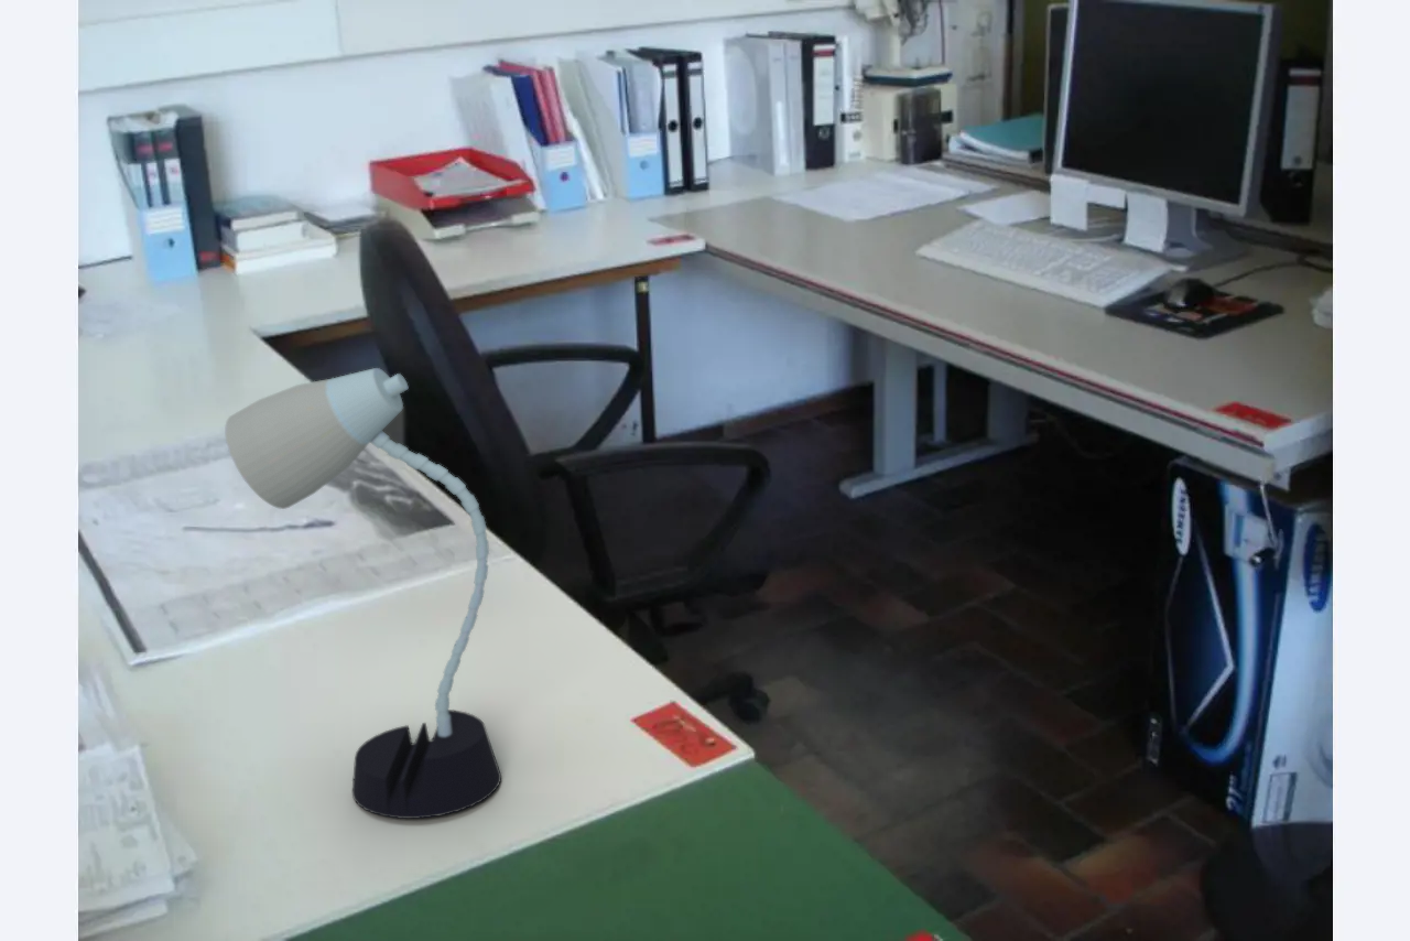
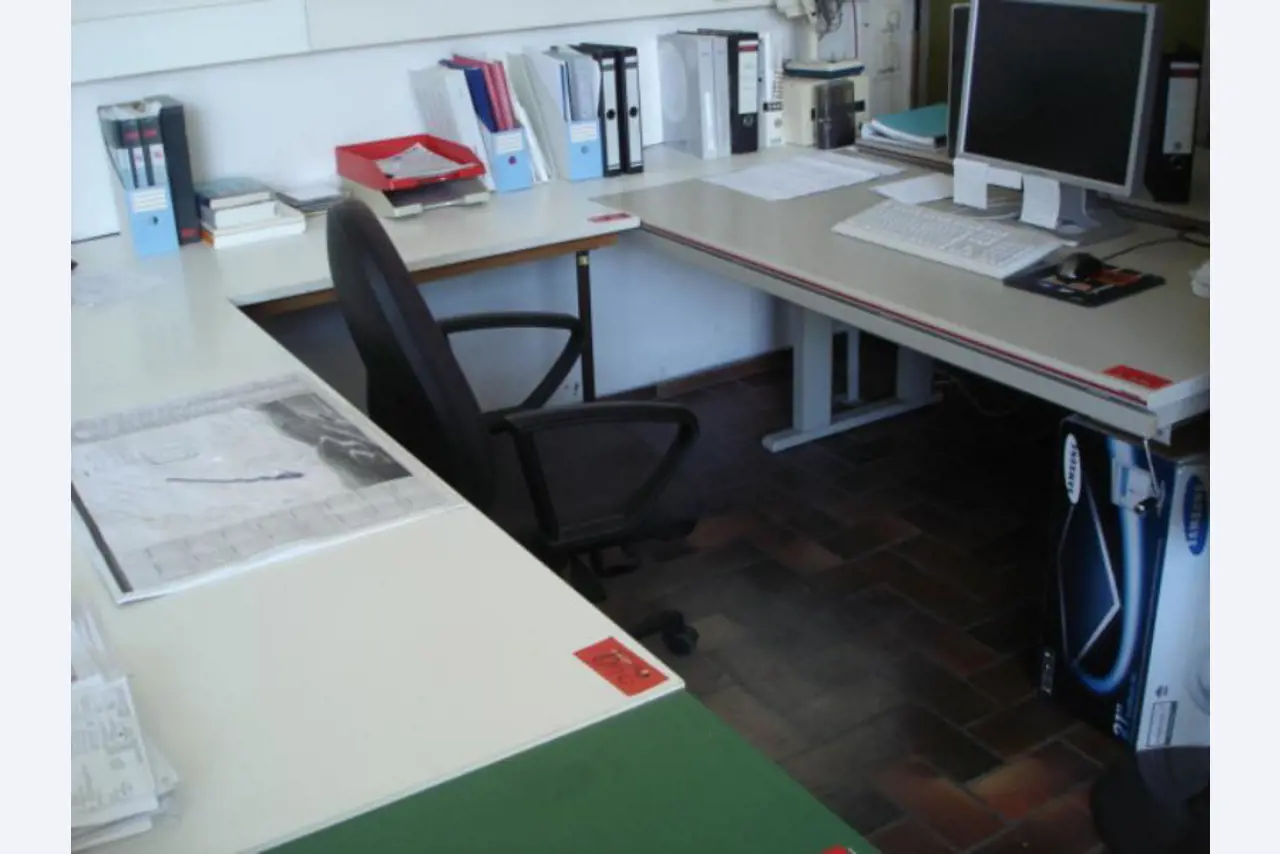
- desk lamp (462, 625)
